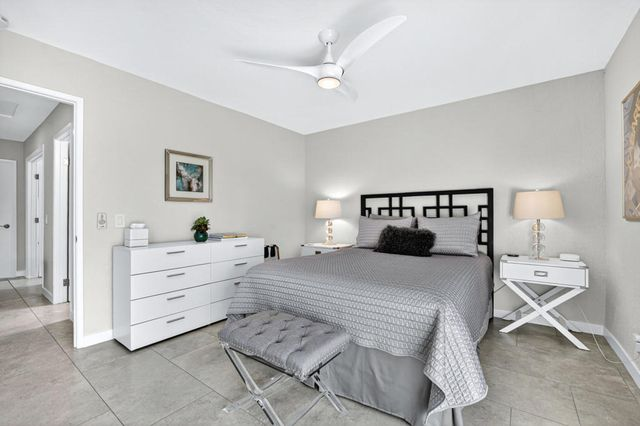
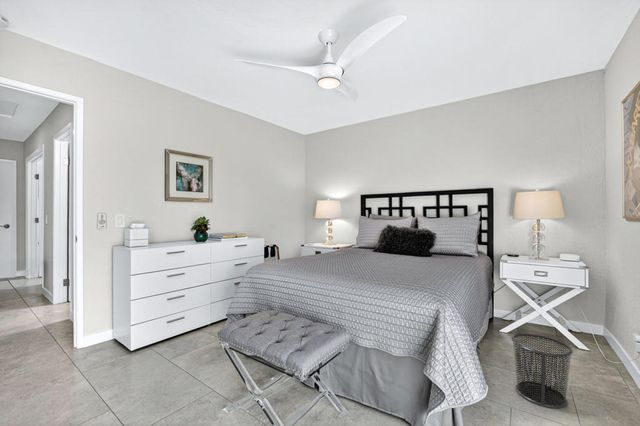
+ waste bin (540, 368)
